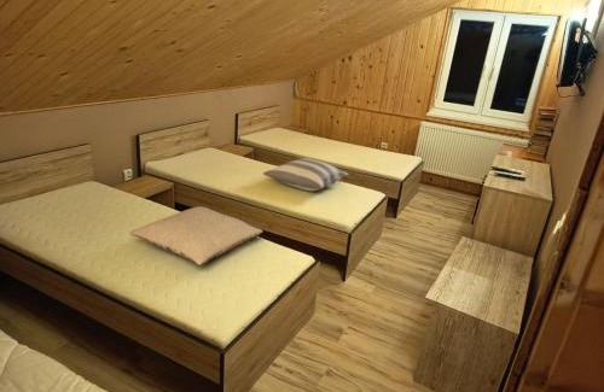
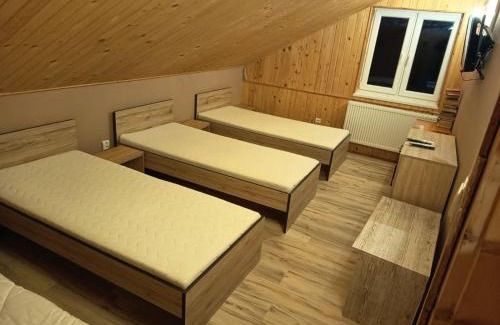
- pillow (198, 232)
- pillow (307, 174)
